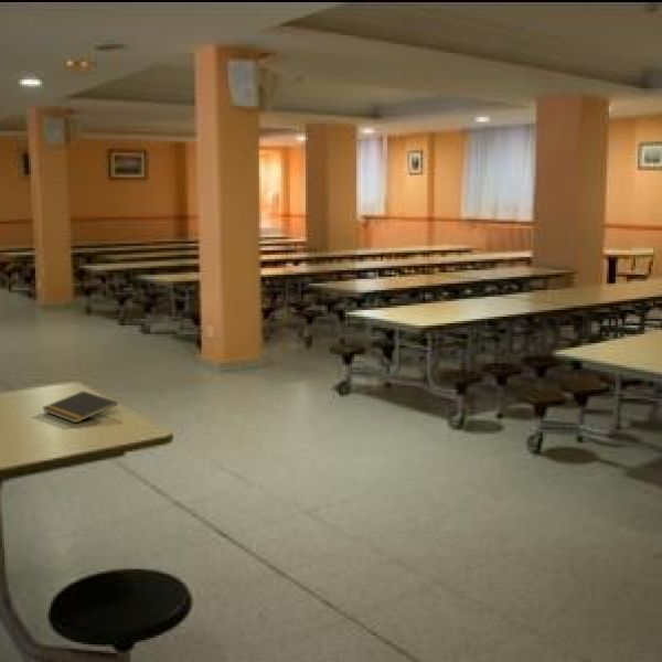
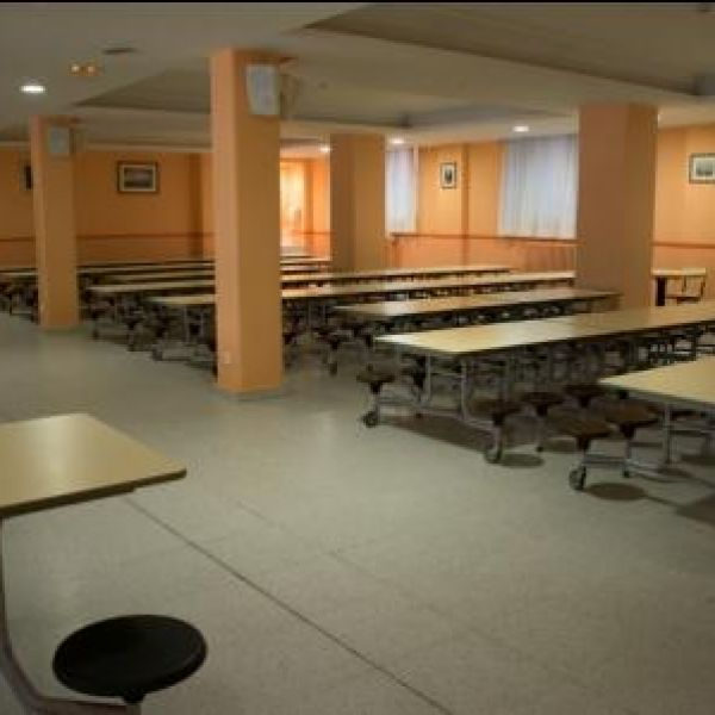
- notepad (79, 406)
